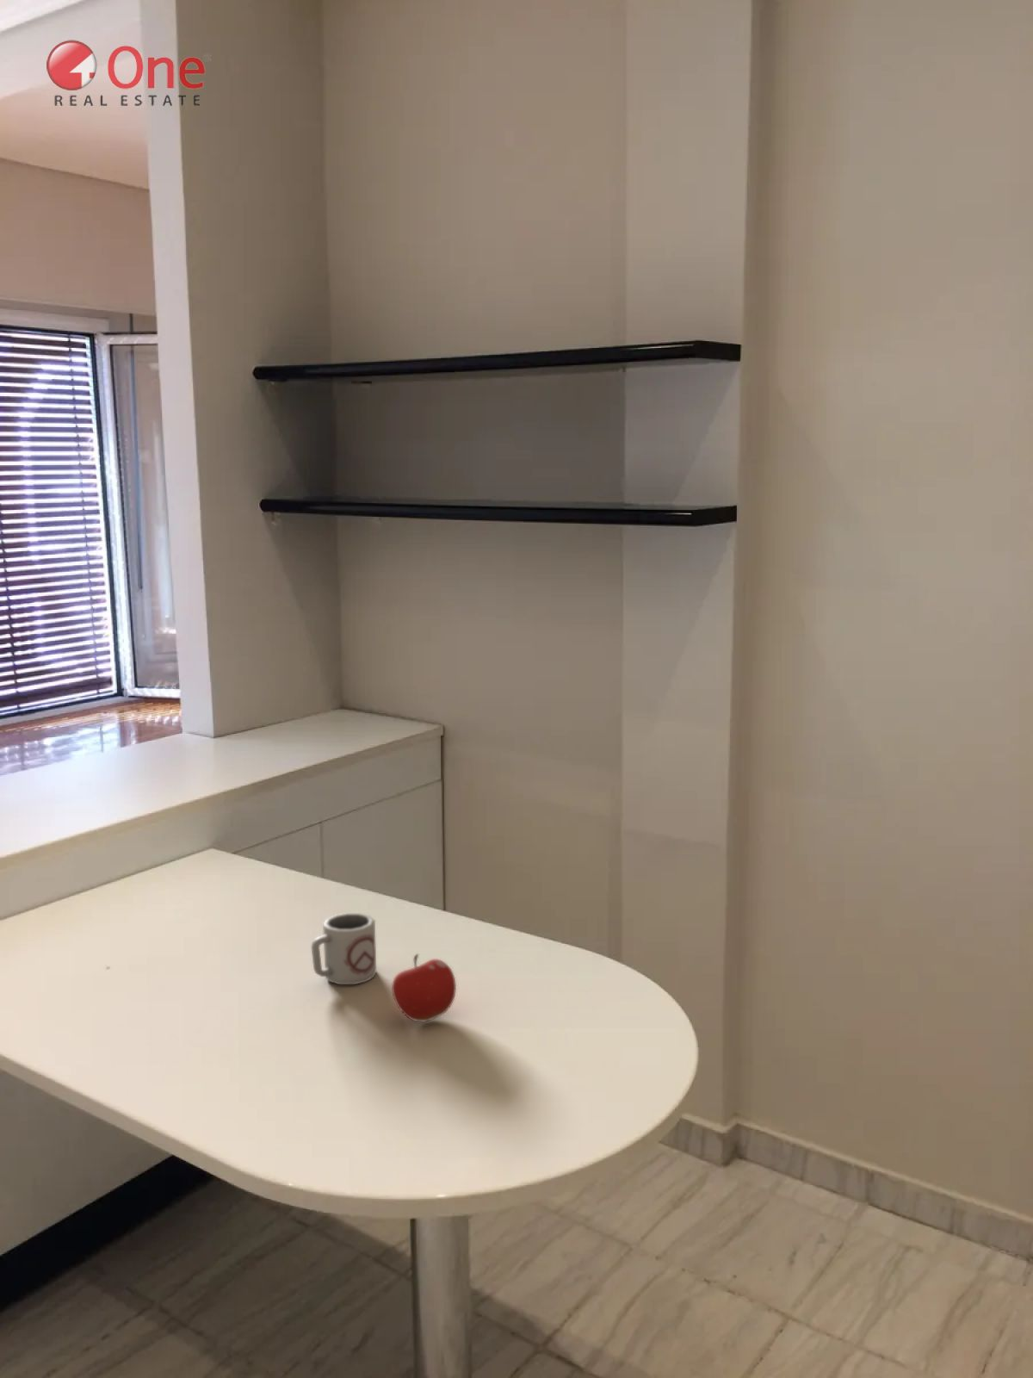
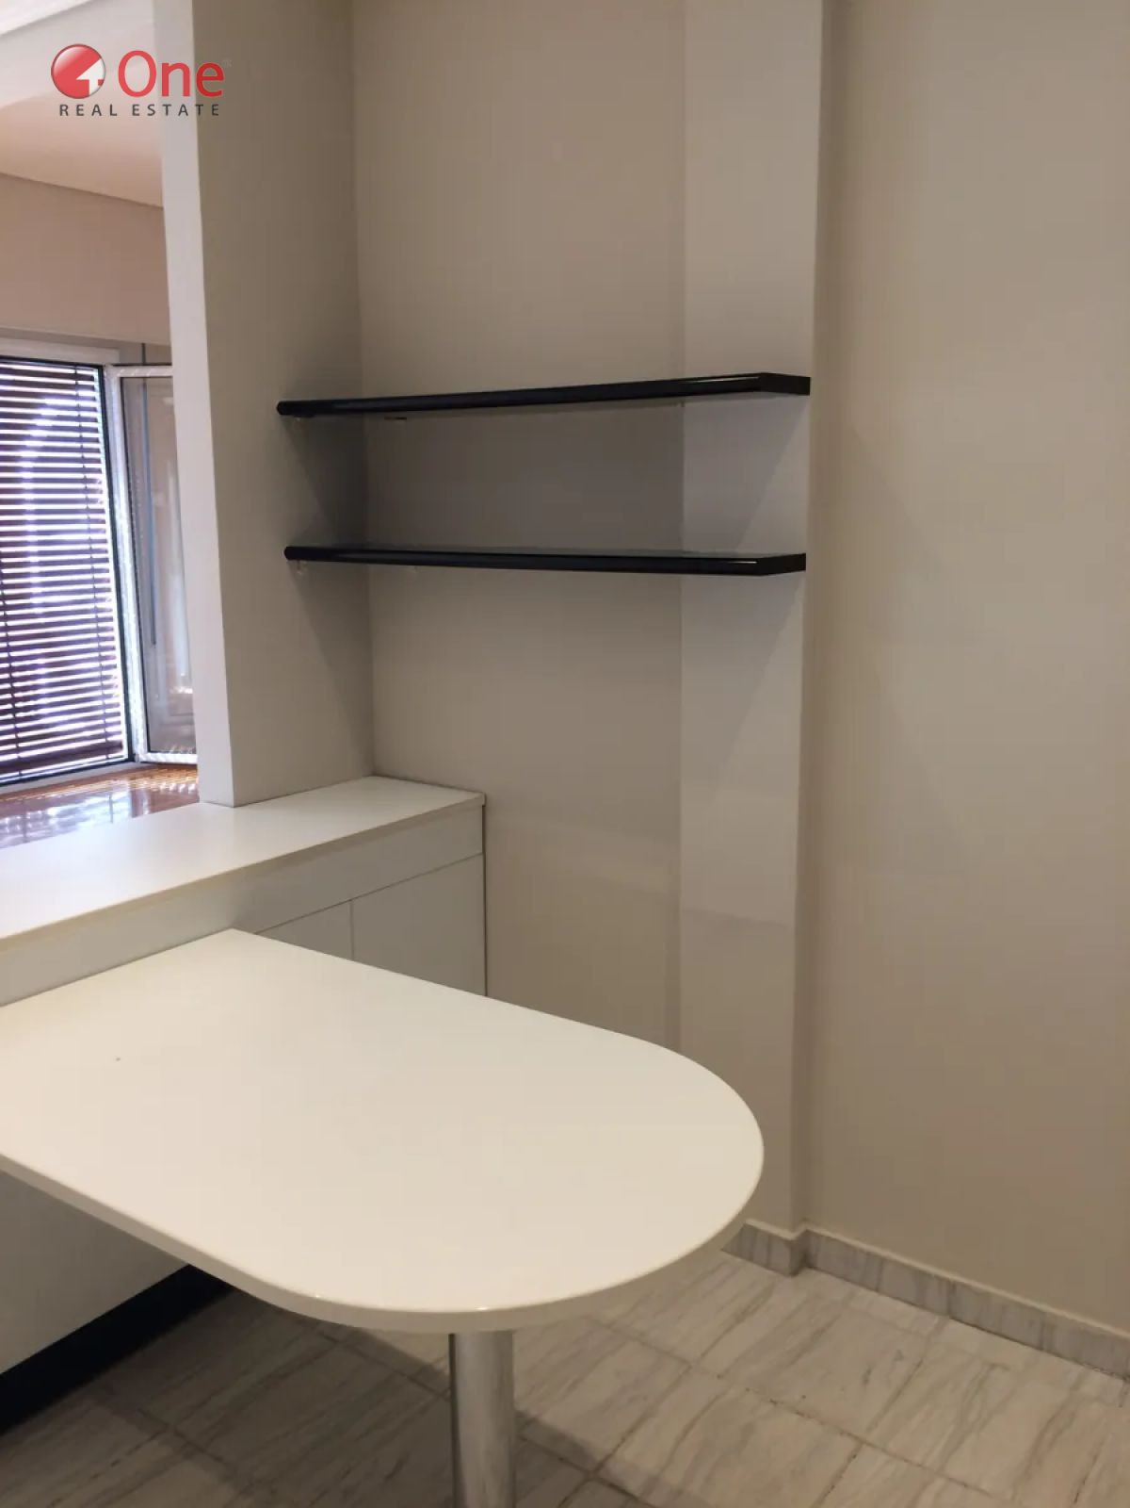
- fruit (423, 987)
- cup (343, 950)
